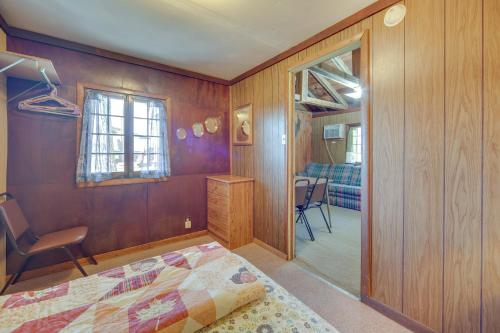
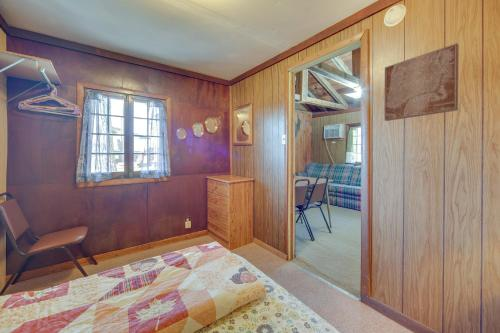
+ wall art (417, 86)
